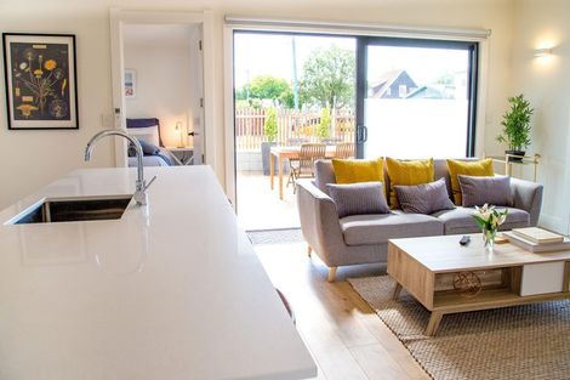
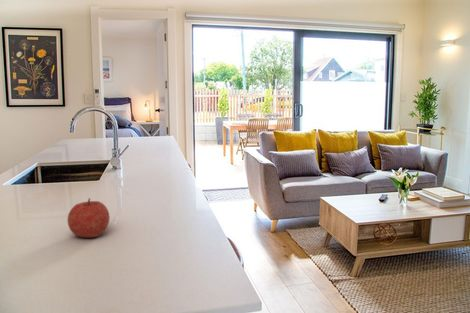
+ fruit (89, 216)
